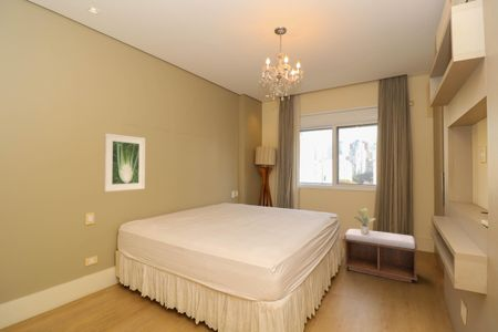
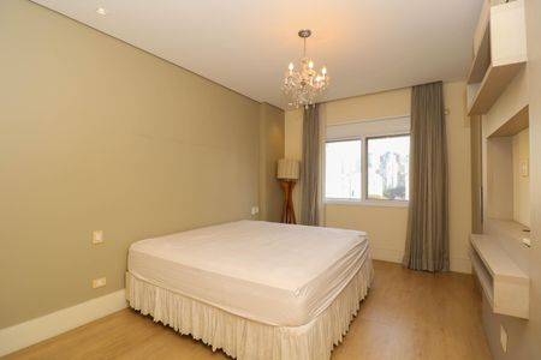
- potted plant (365, 220)
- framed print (125, 163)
- bench (378, 252)
